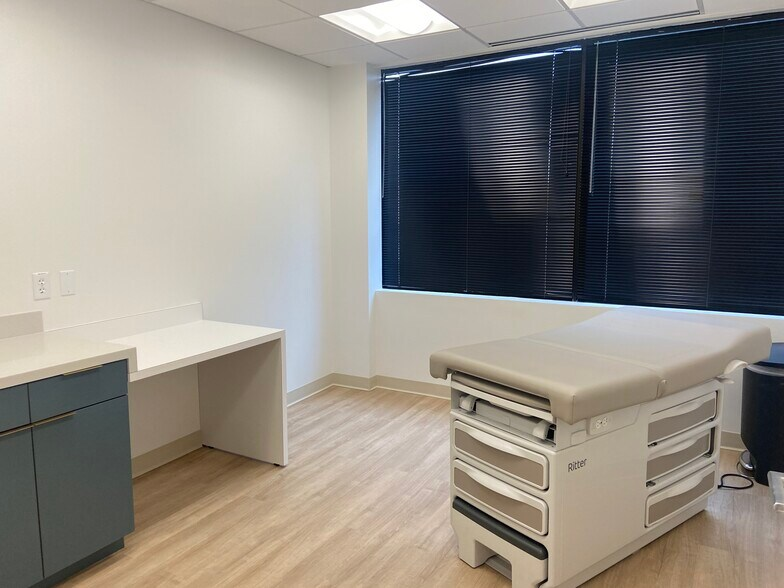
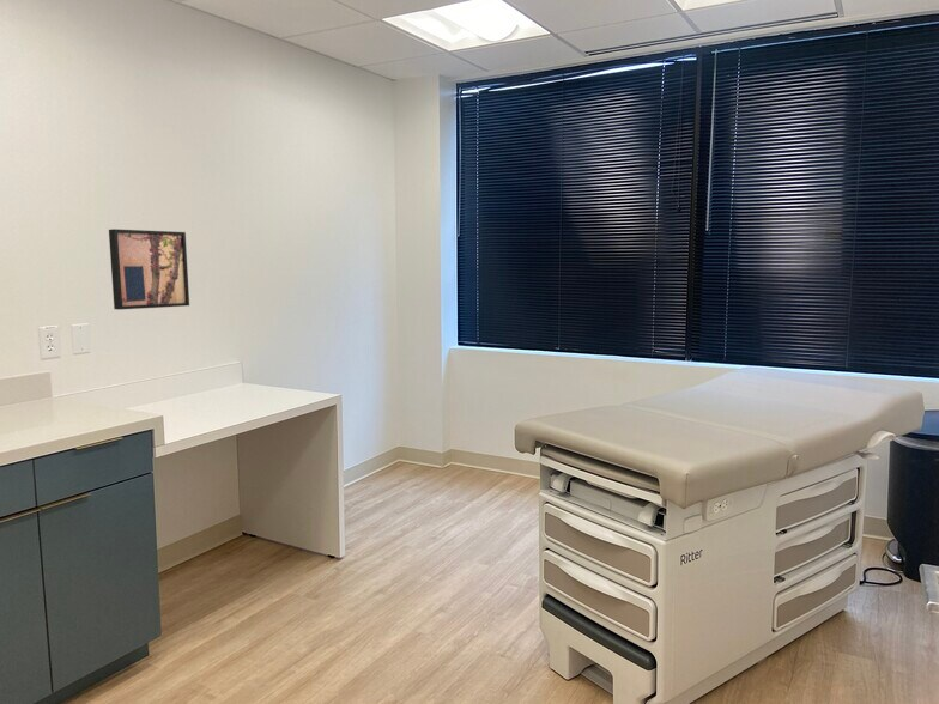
+ wall art (151, 269)
